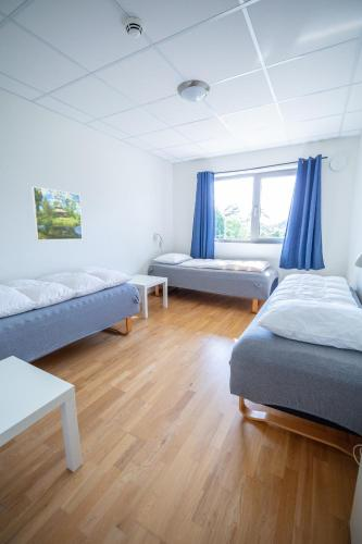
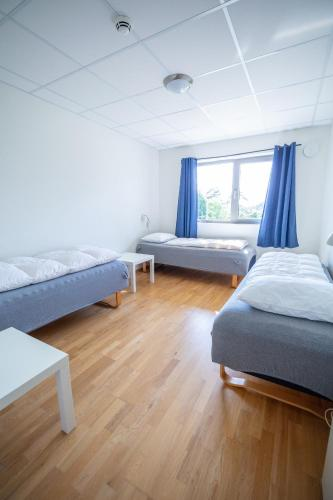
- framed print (59, 215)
